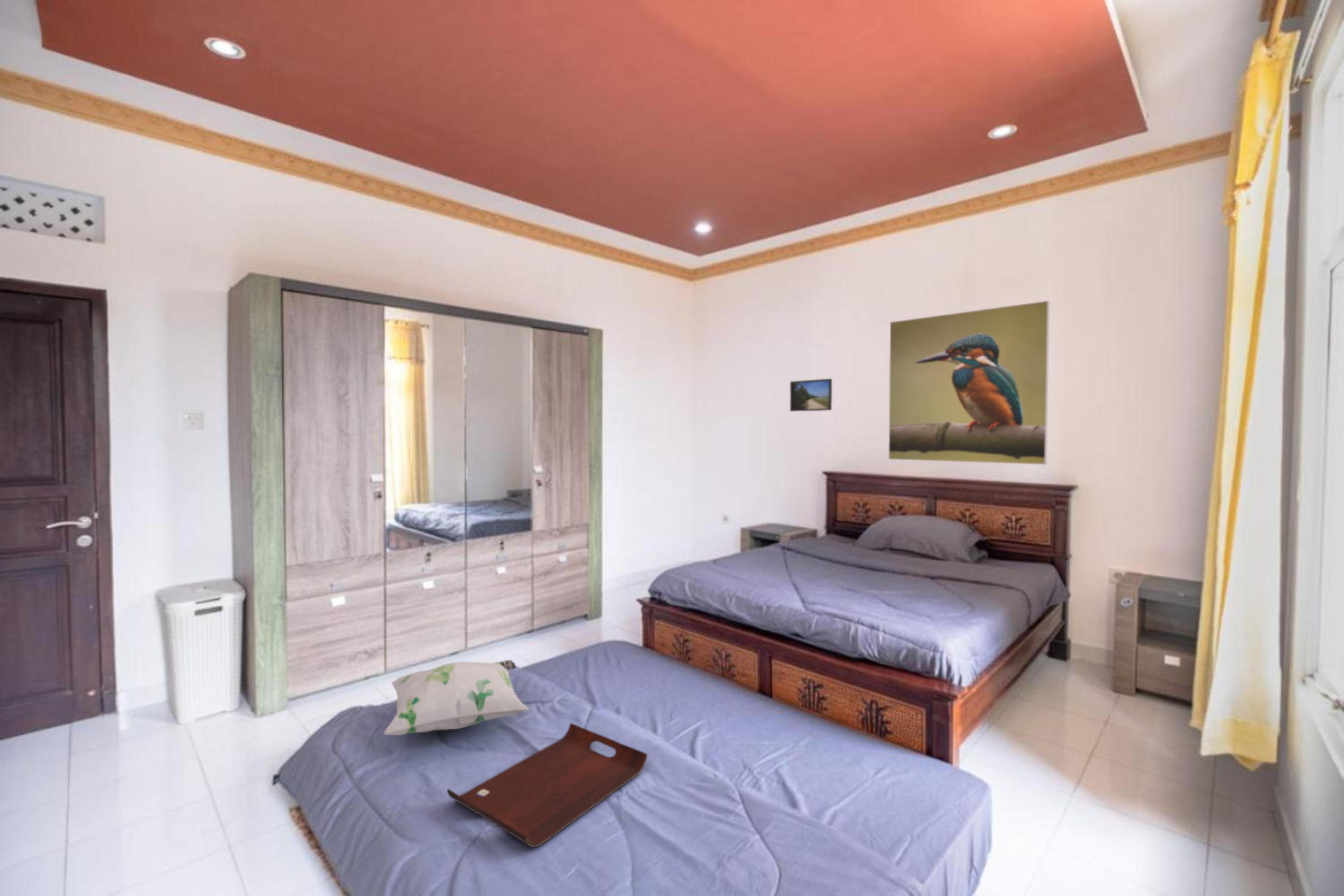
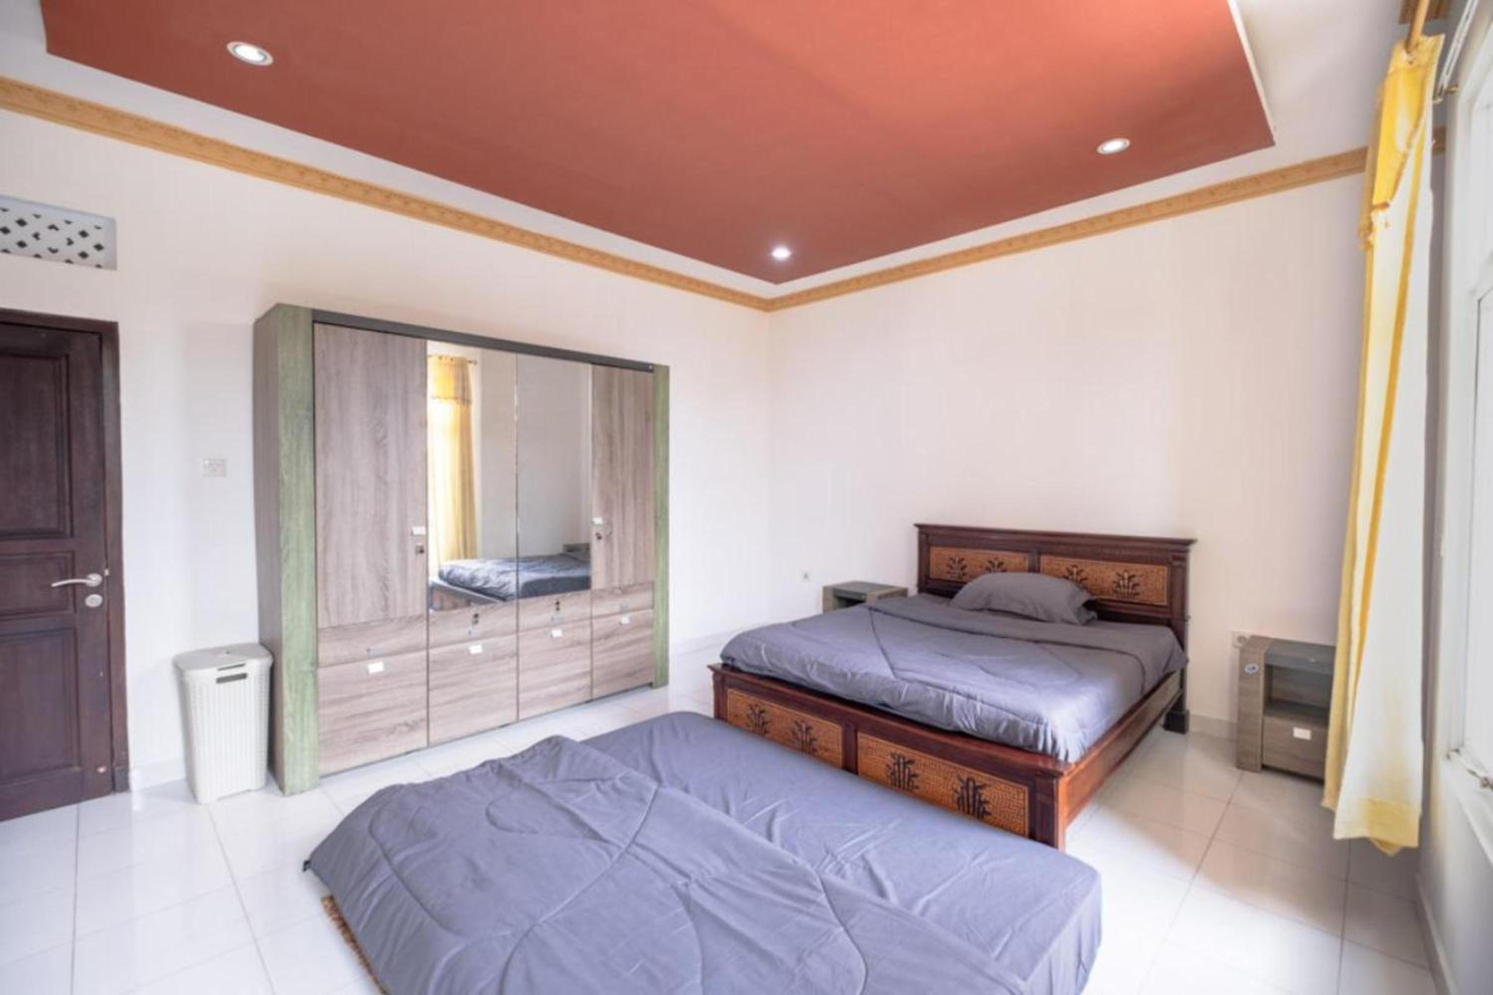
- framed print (962, 387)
- serving tray (552, 778)
- decorative pillow (458, 693)
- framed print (810, 395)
